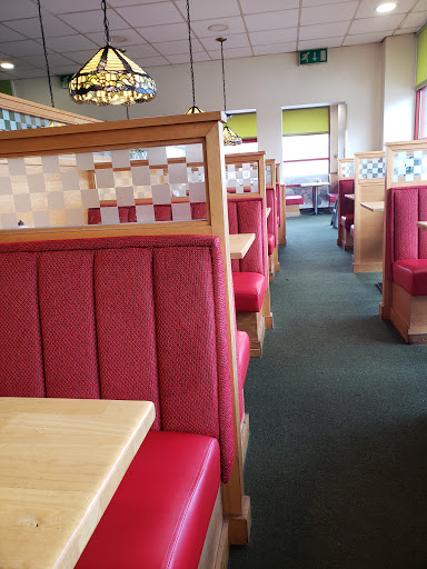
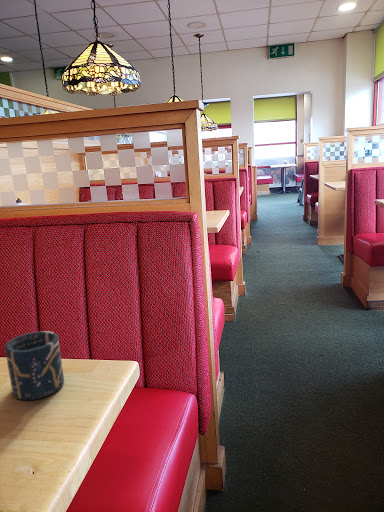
+ cup (35, 367)
